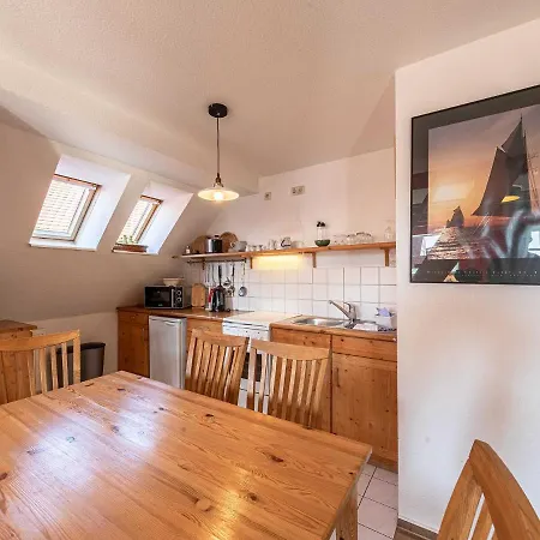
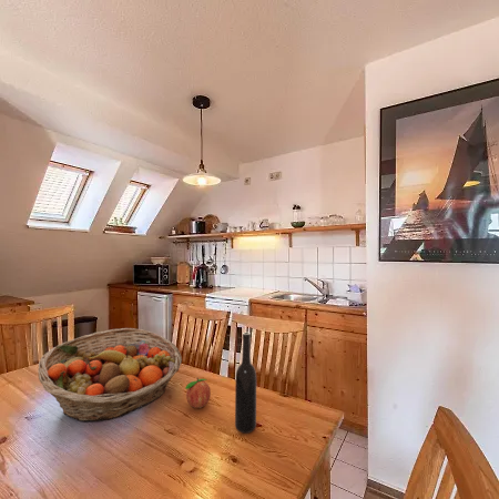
+ fruit basket (116, 368)
+ bottle (245, 380)
+ fruit (197, 391)
